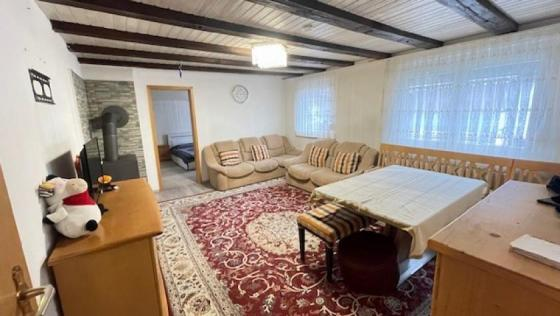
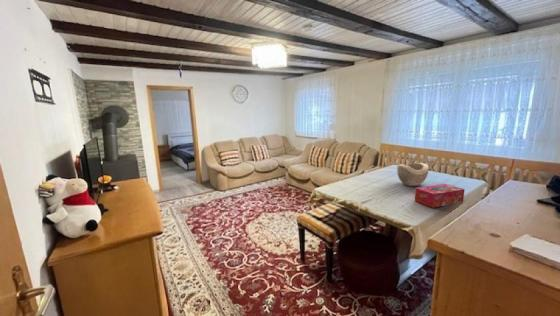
+ tissue box (439, 195)
+ decorative bowl (412, 174)
